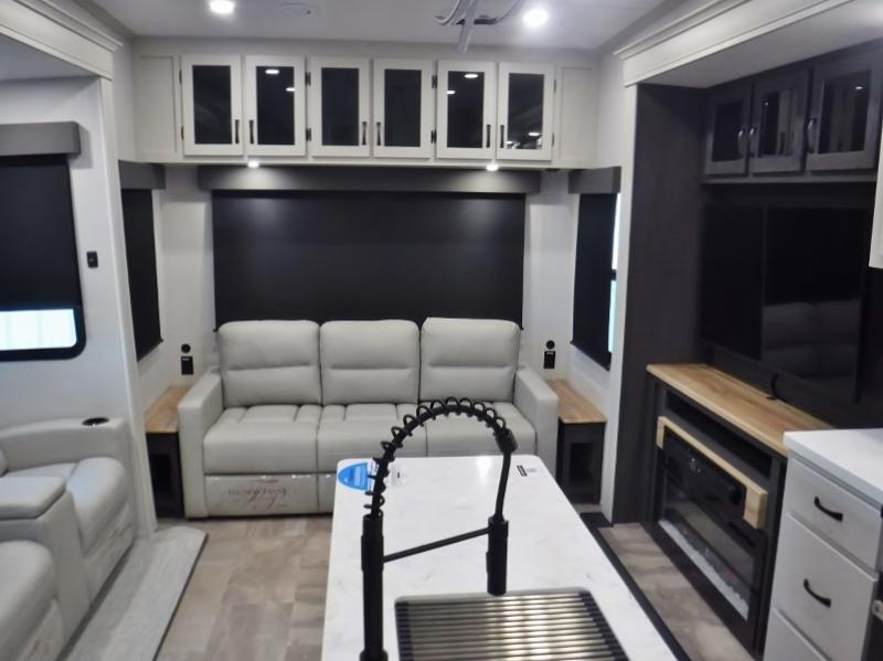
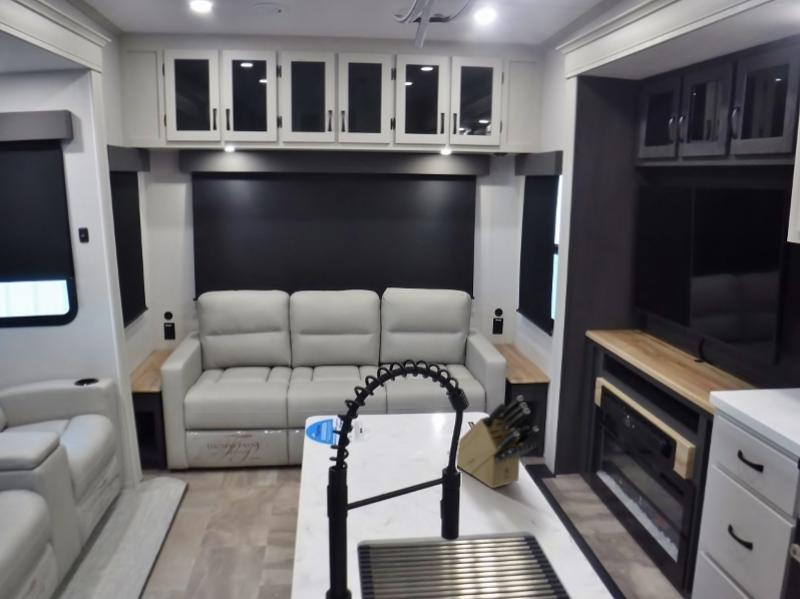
+ knife block (491, 432)
